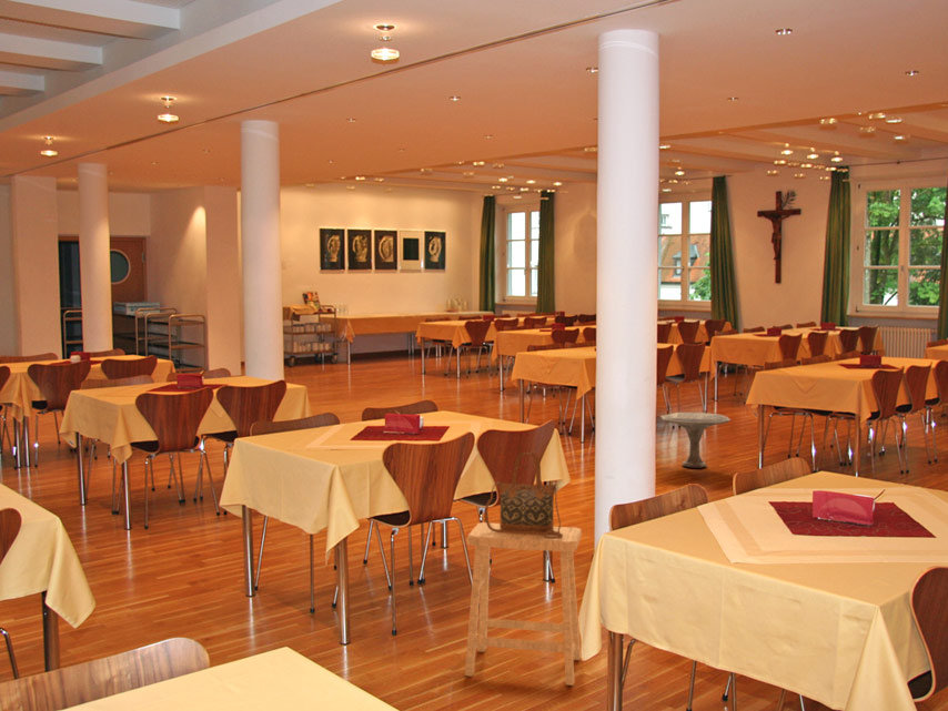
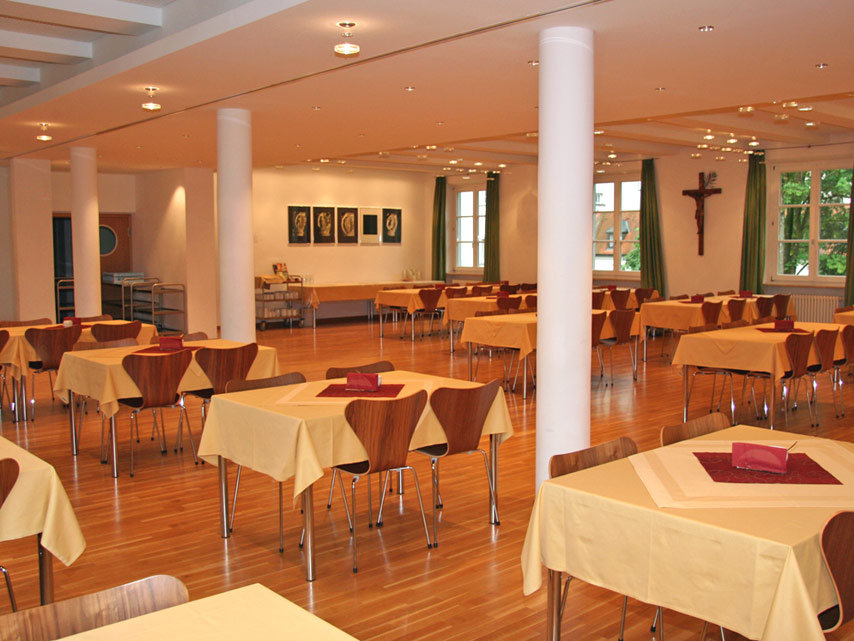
- handbag (524, 492)
- stool (517, 620)
- side table (694, 440)
